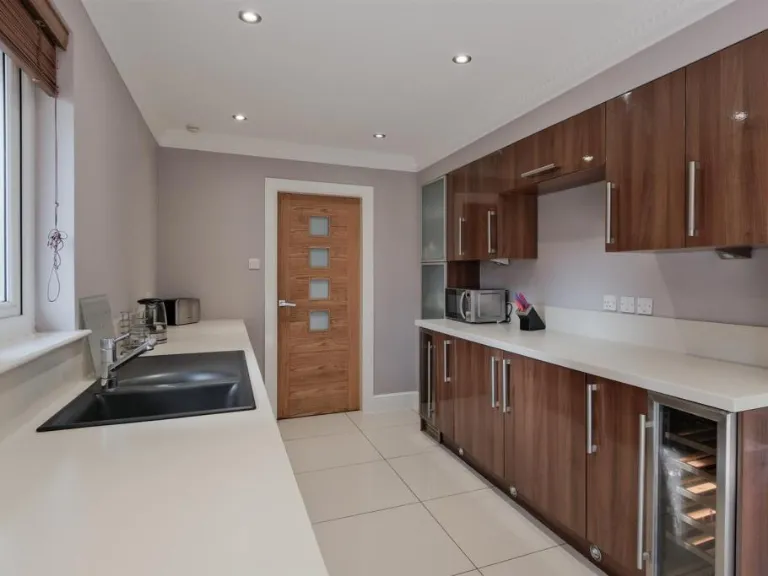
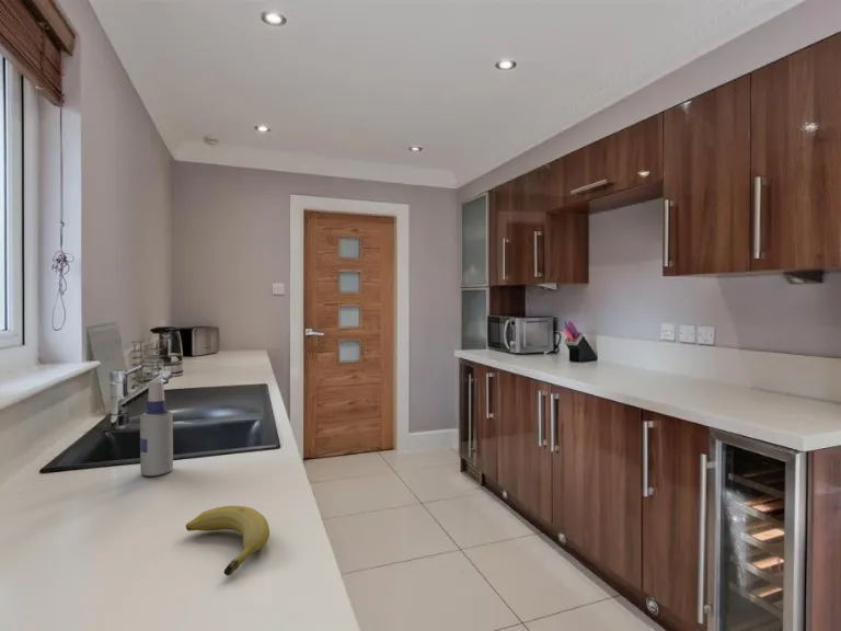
+ spray bottle (157, 426)
+ fruit (232, 529)
